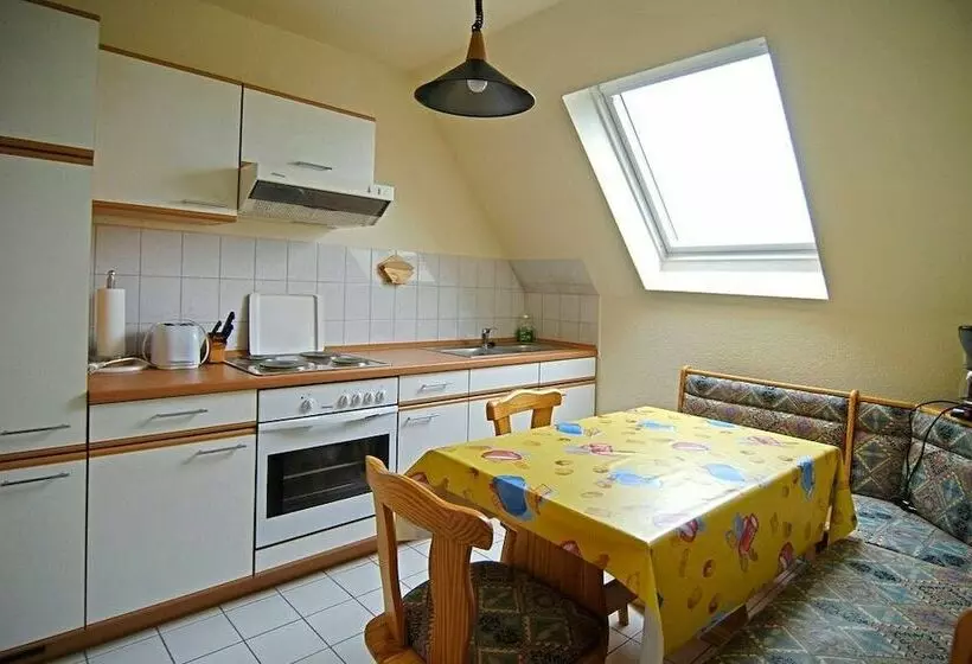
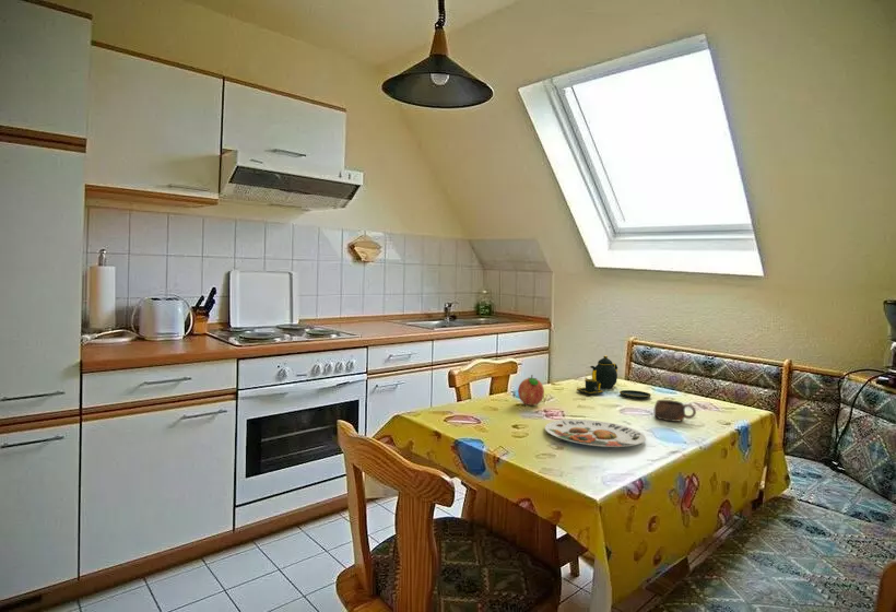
+ cup (673, 411)
+ teapot (612, 376)
+ fruit (531, 389)
+ plate (593, 433)
